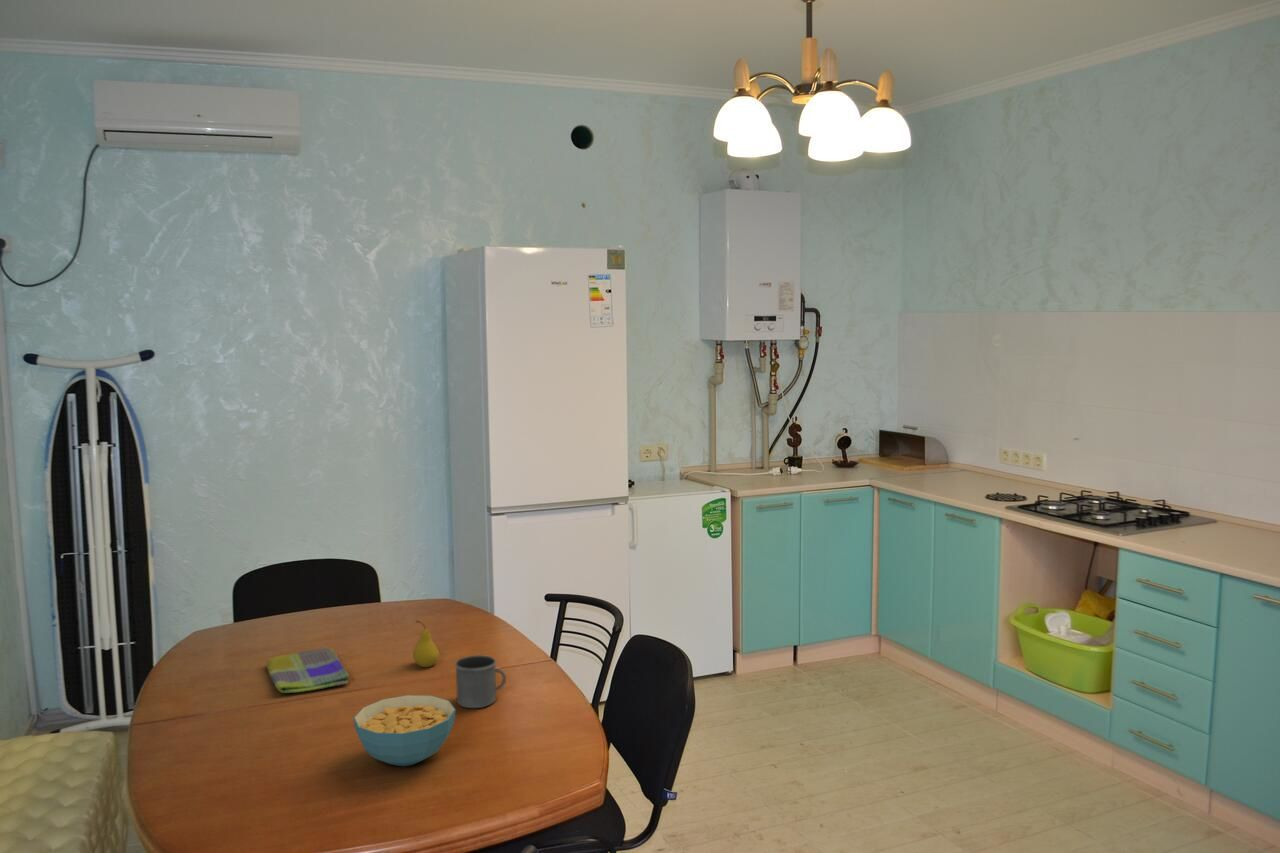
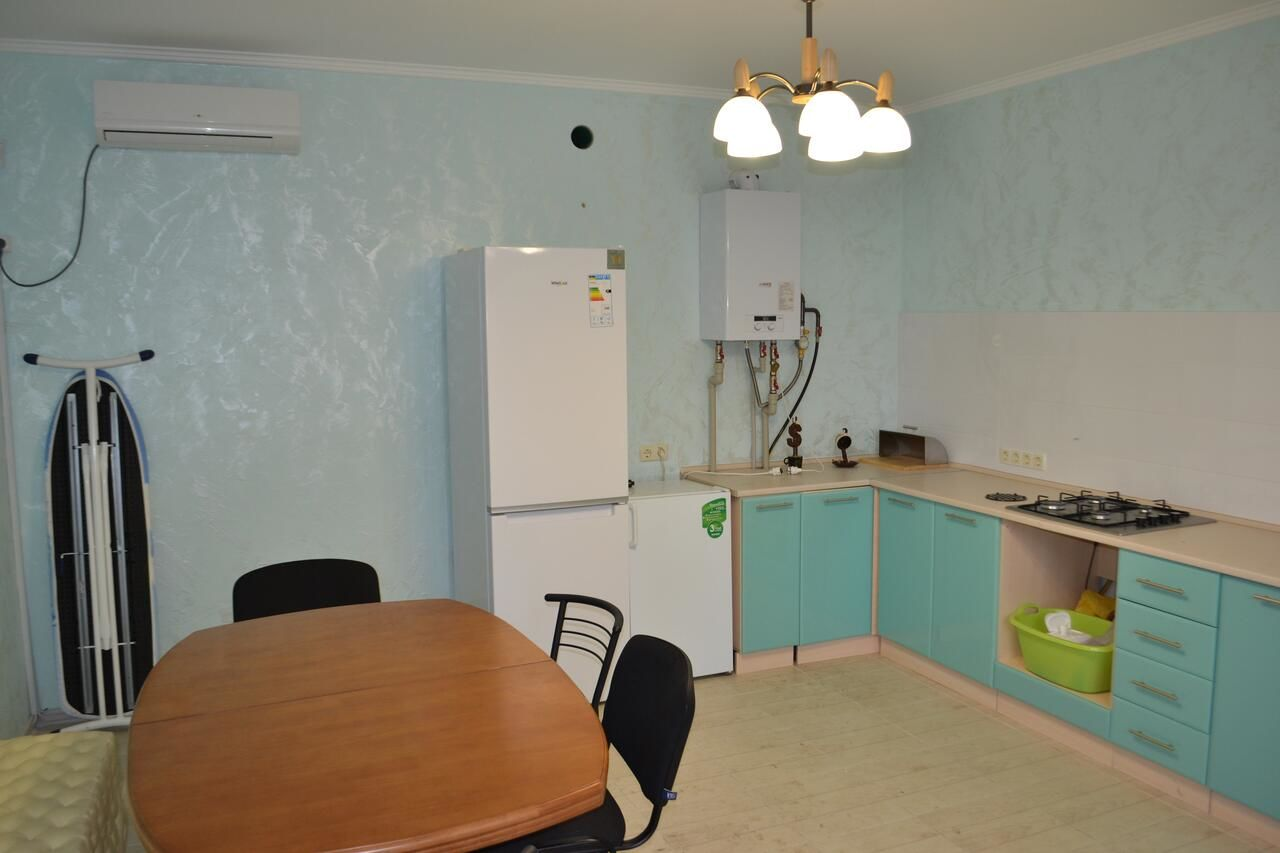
- fruit (425, 643)
- mug (481, 680)
- dish towel (307, 669)
- cereal bowl (405, 736)
